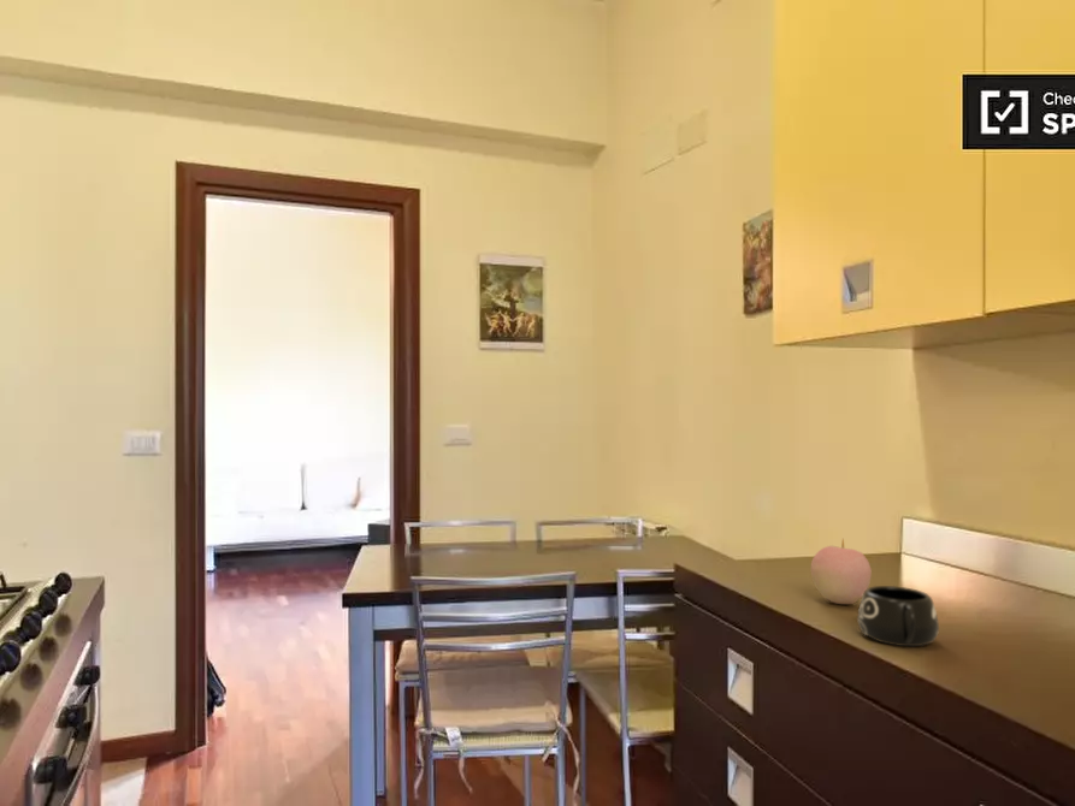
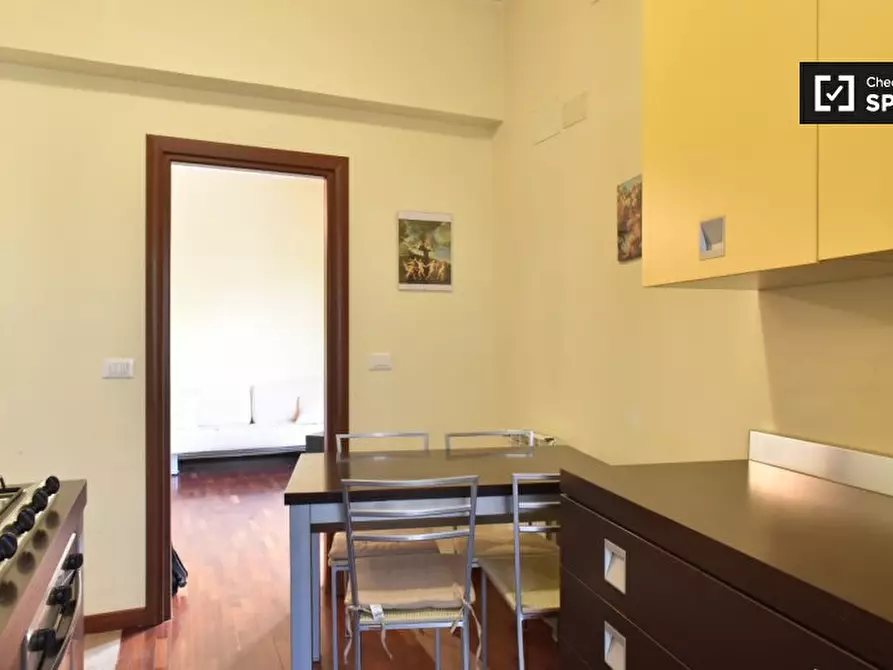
- mug (899, 617)
- apple (840, 570)
